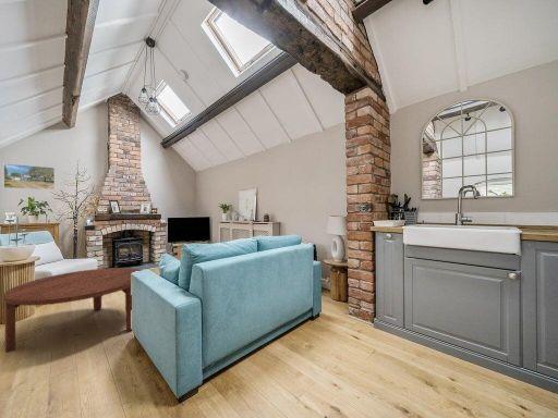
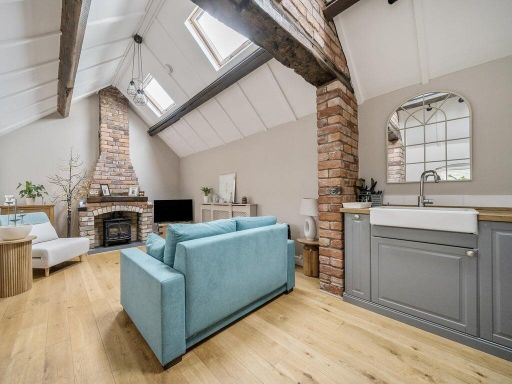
- coffee table (81, 299)
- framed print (29, 176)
